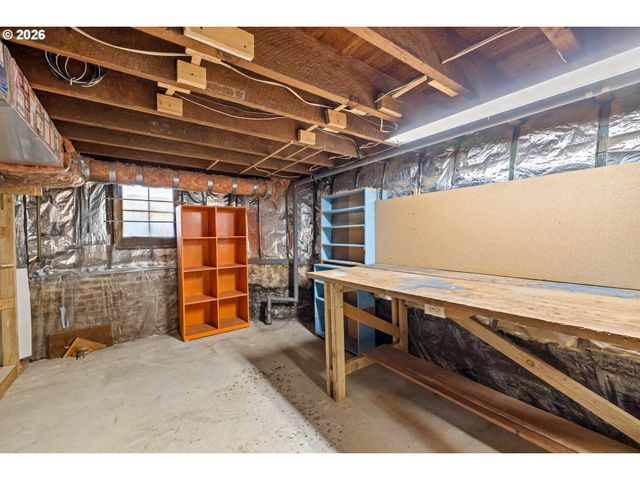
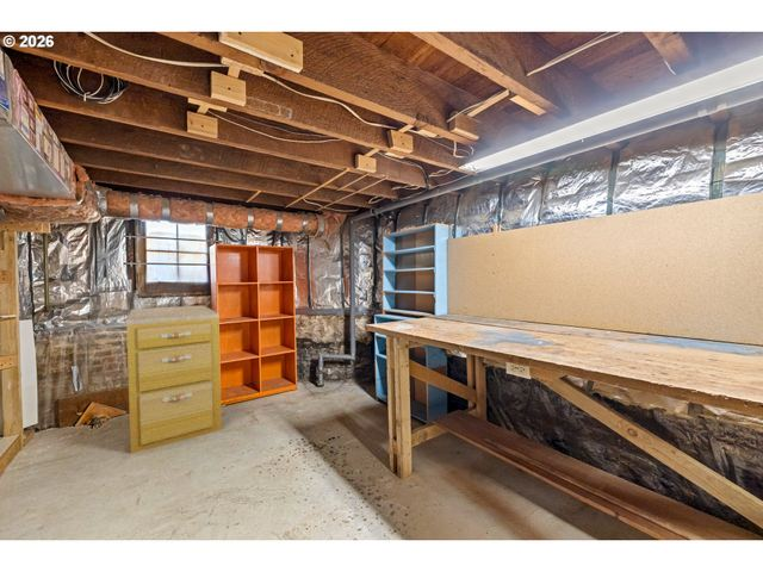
+ filing cabinet (173, 366)
